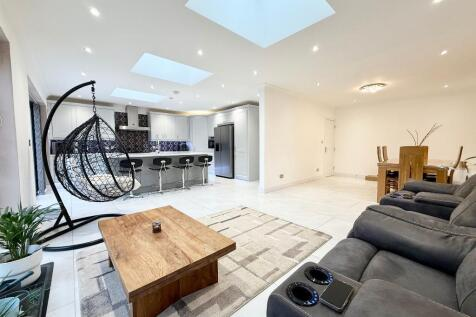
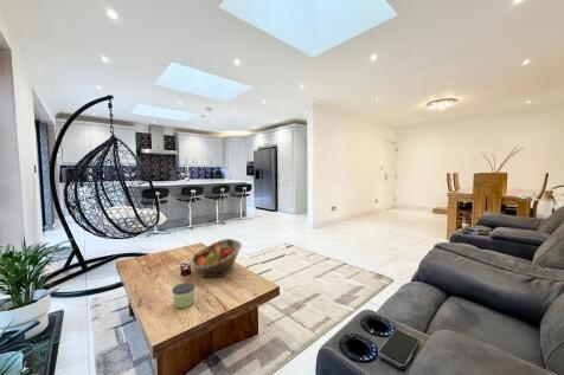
+ fruit basket (217, 257)
+ candle (184, 295)
